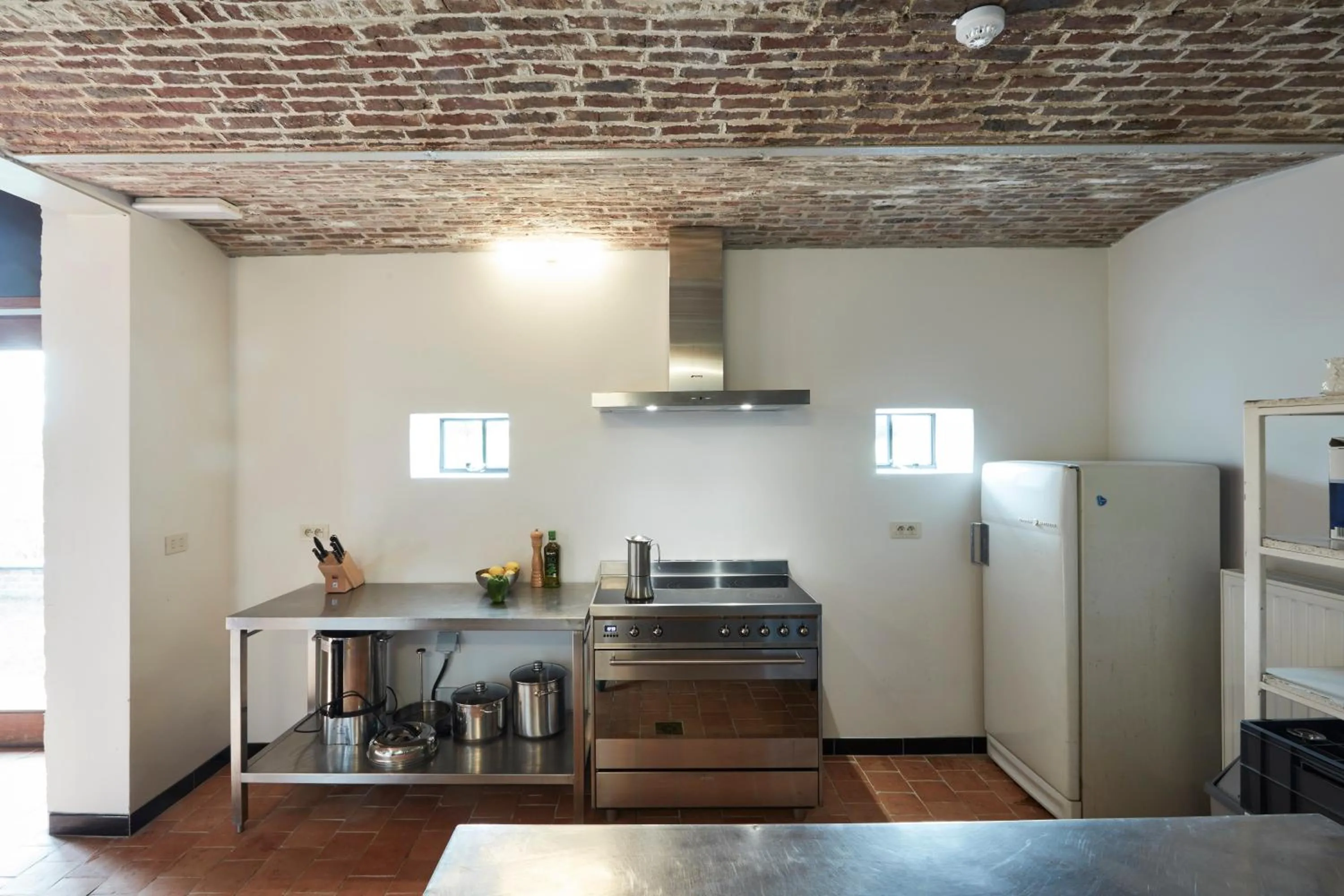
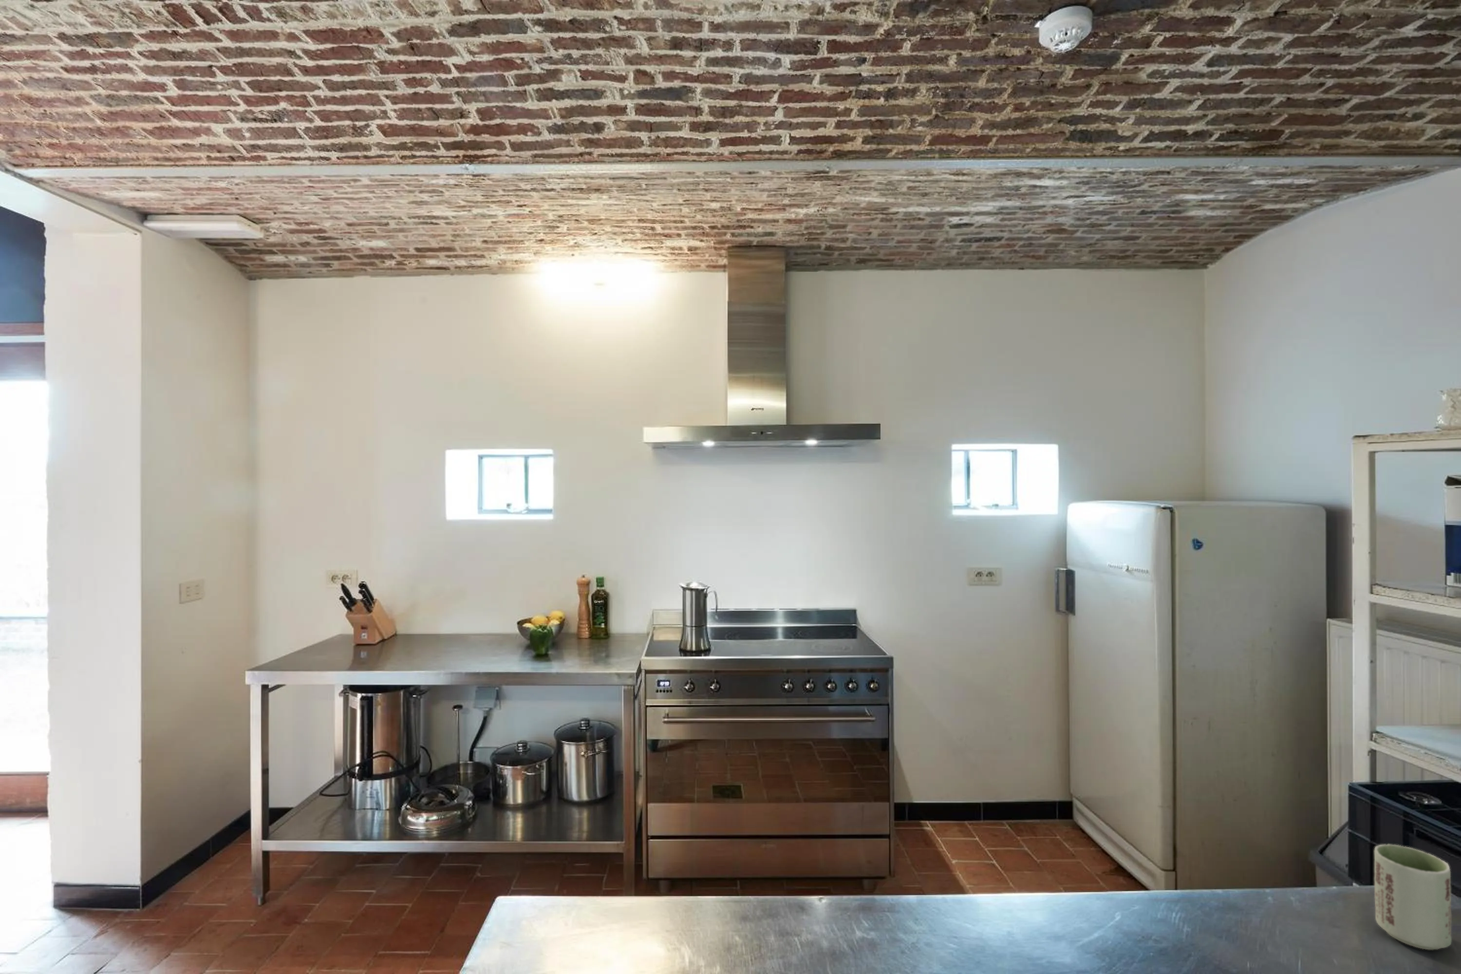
+ cup (1411, 897)
